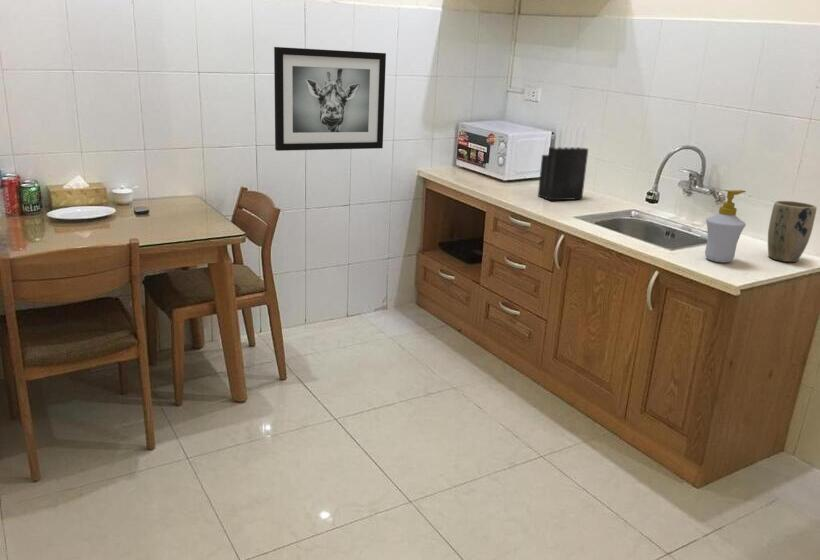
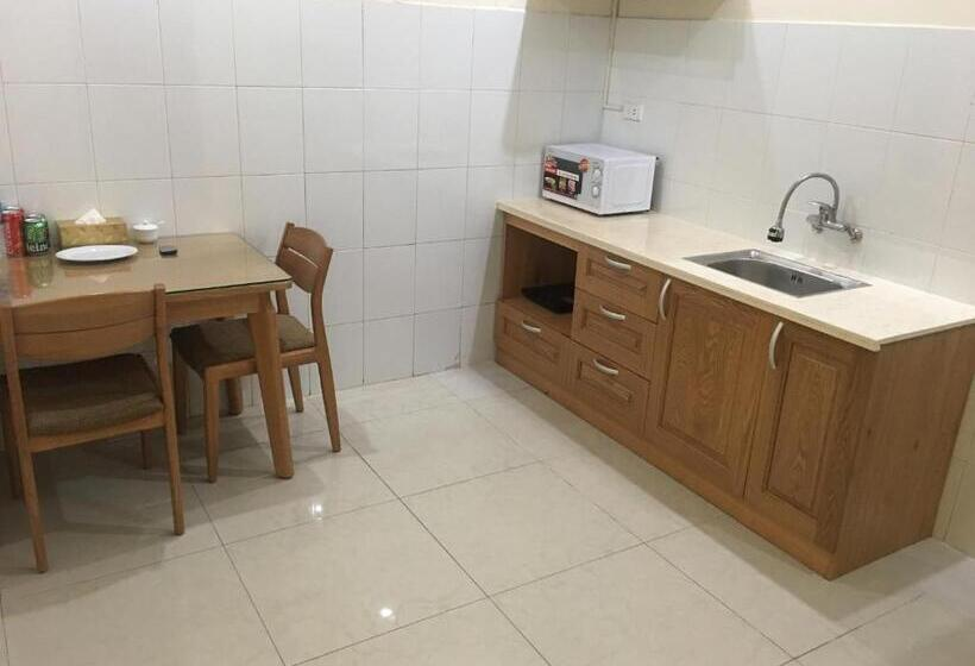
- wall art (331, 100)
- plant pot (789, 231)
- soap bottle (725, 225)
- knife block (562, 159)
